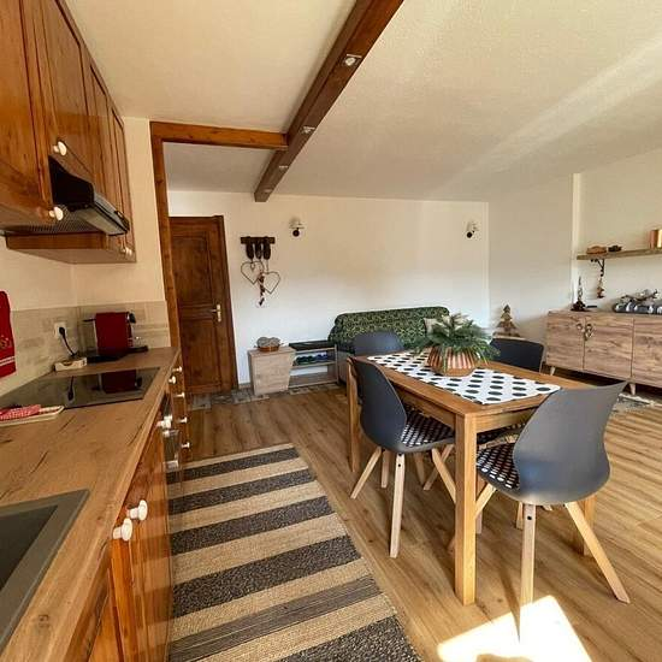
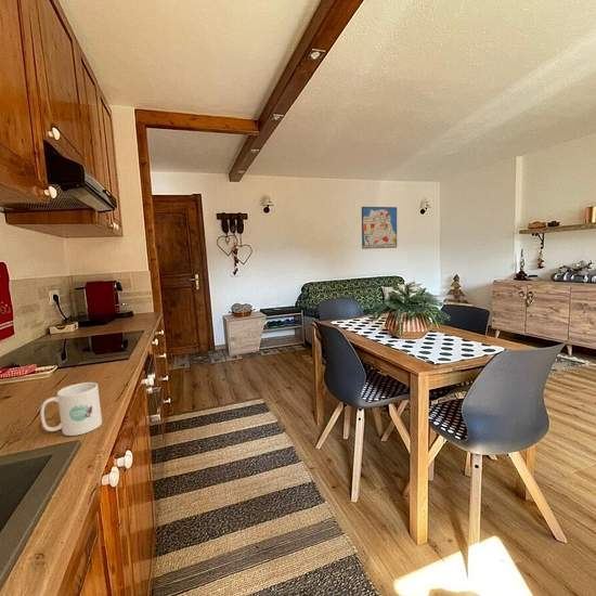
+ mug (72, 410)
+ wall art (379, 228)
